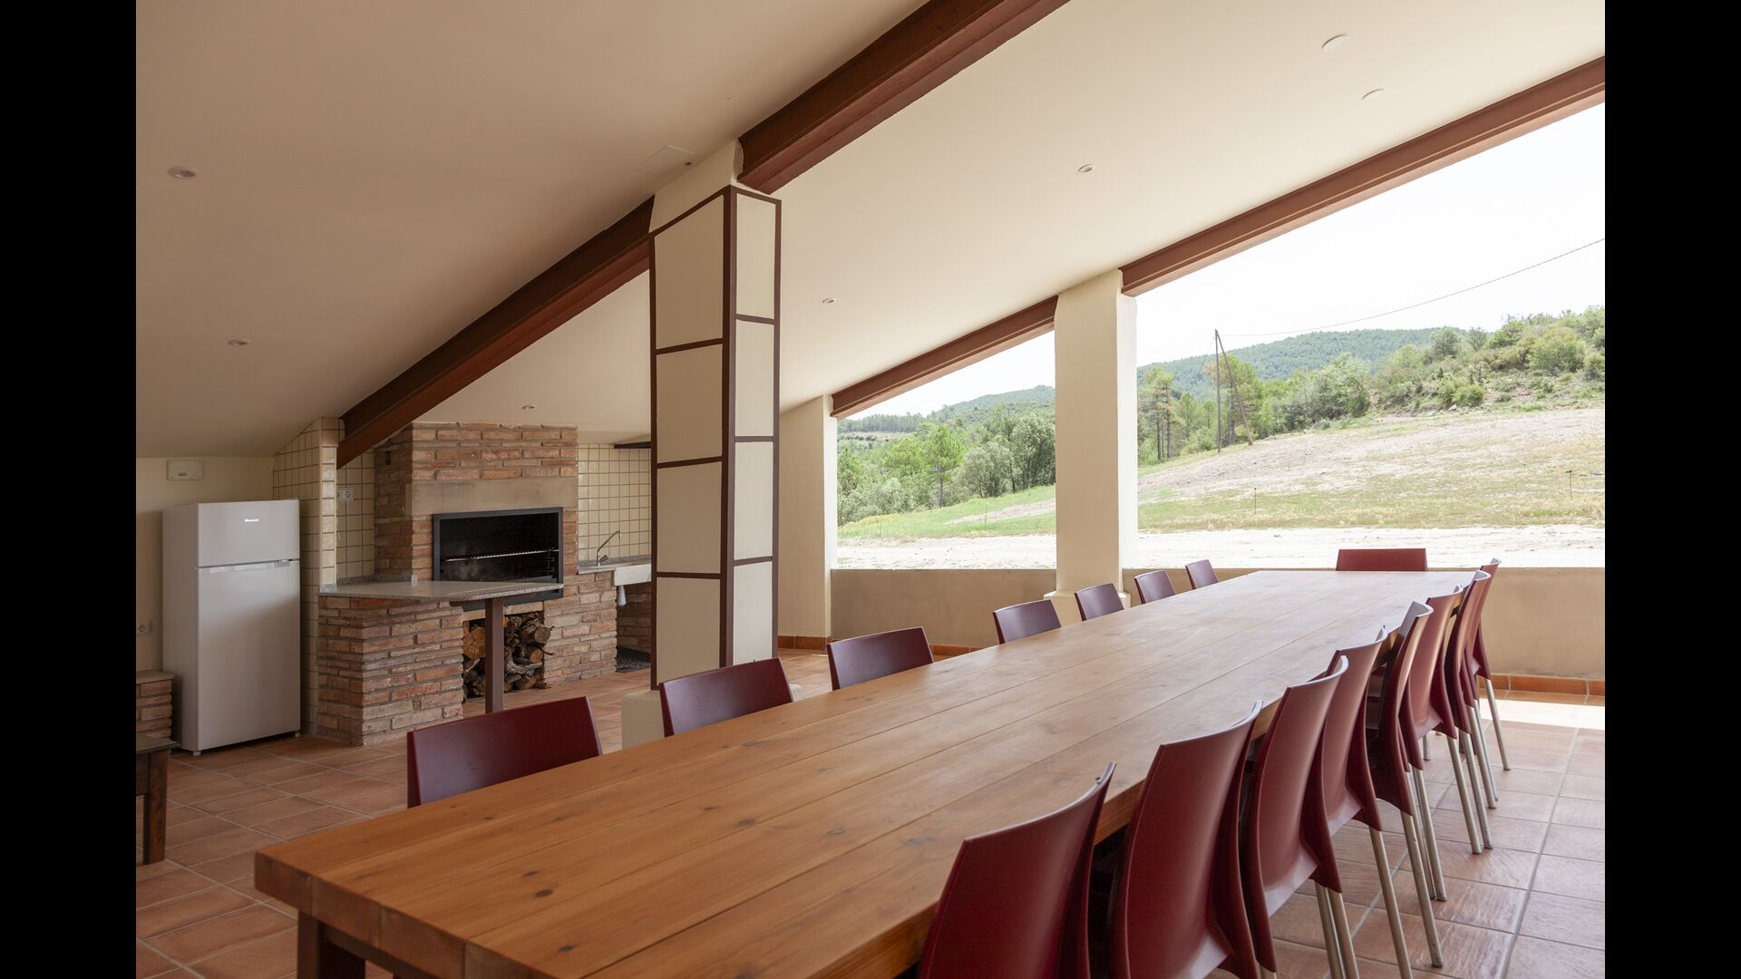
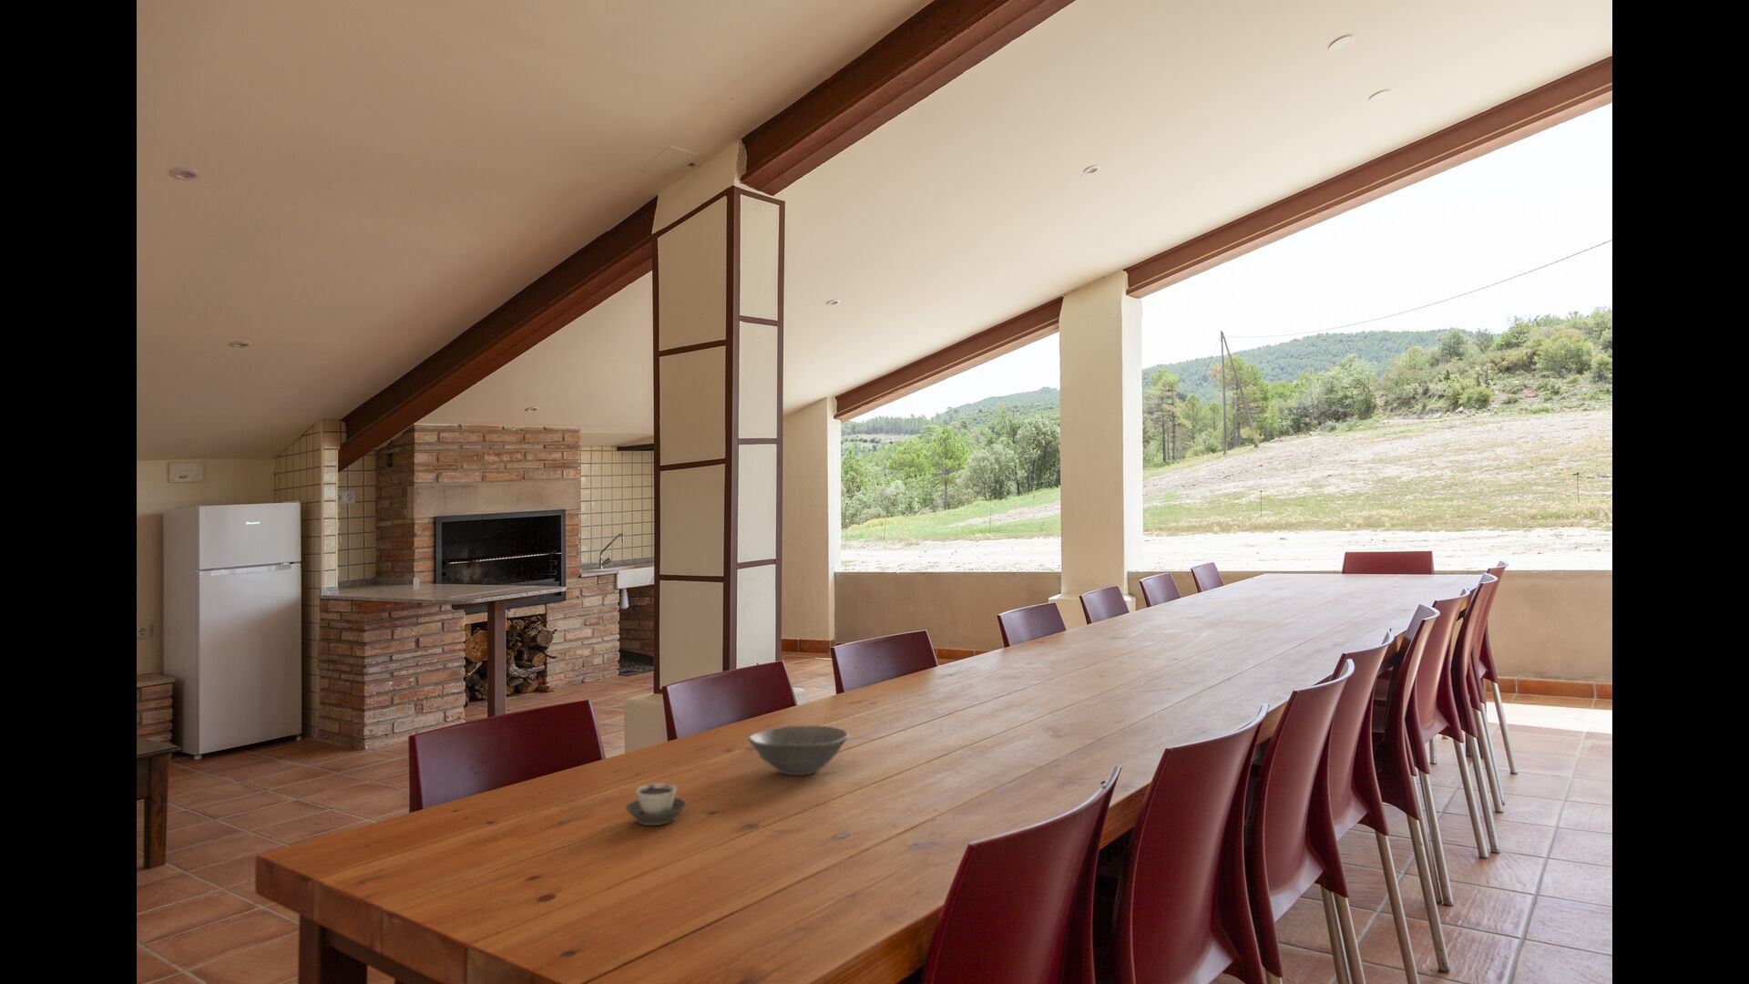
+ bowl (798, 751)
+ cup (656, 804)
